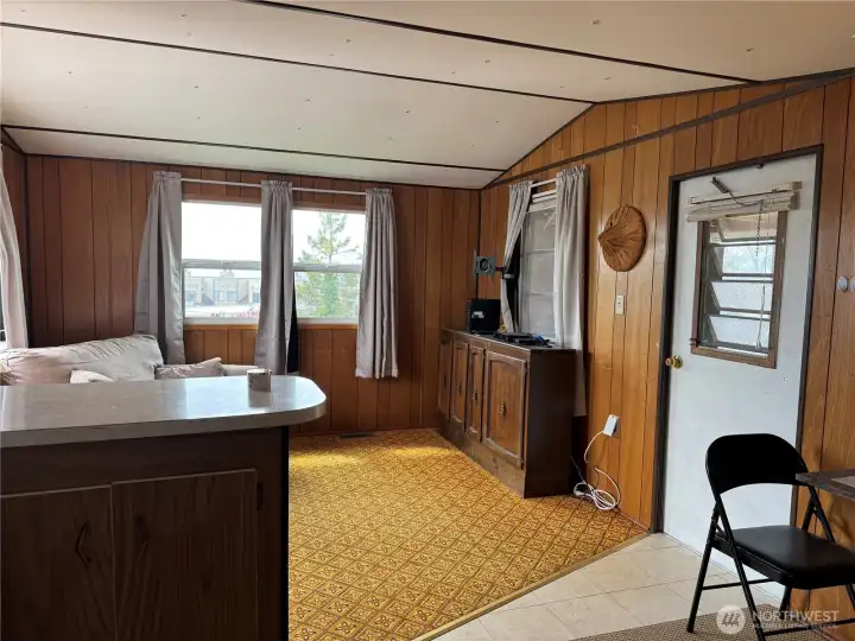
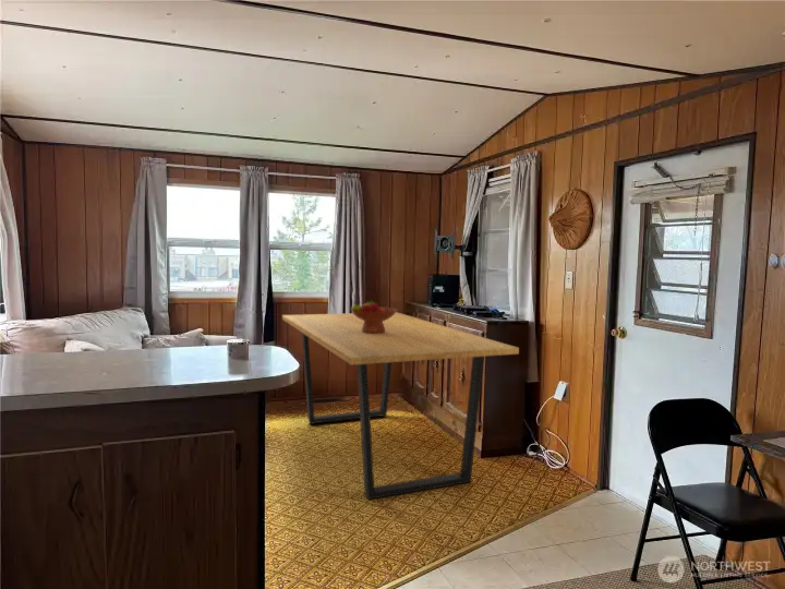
+ fruit bowl (373, 315)
+ dining table (382, 389)
